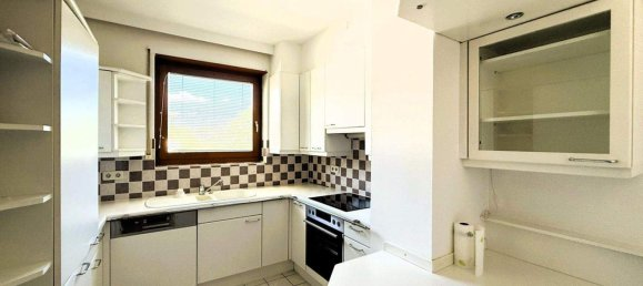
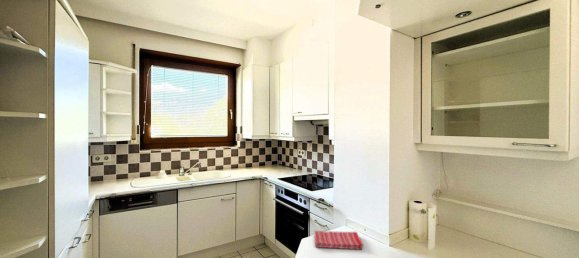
+ dish towel (337, 238)
